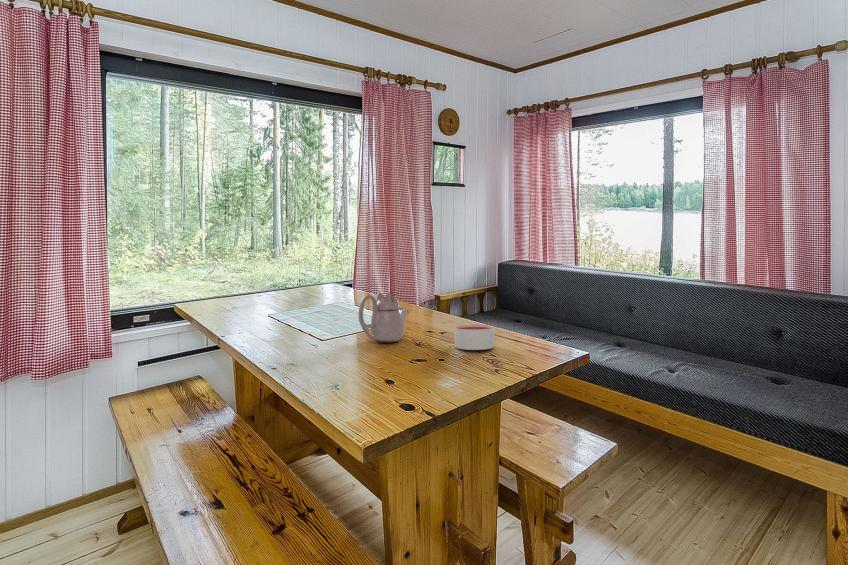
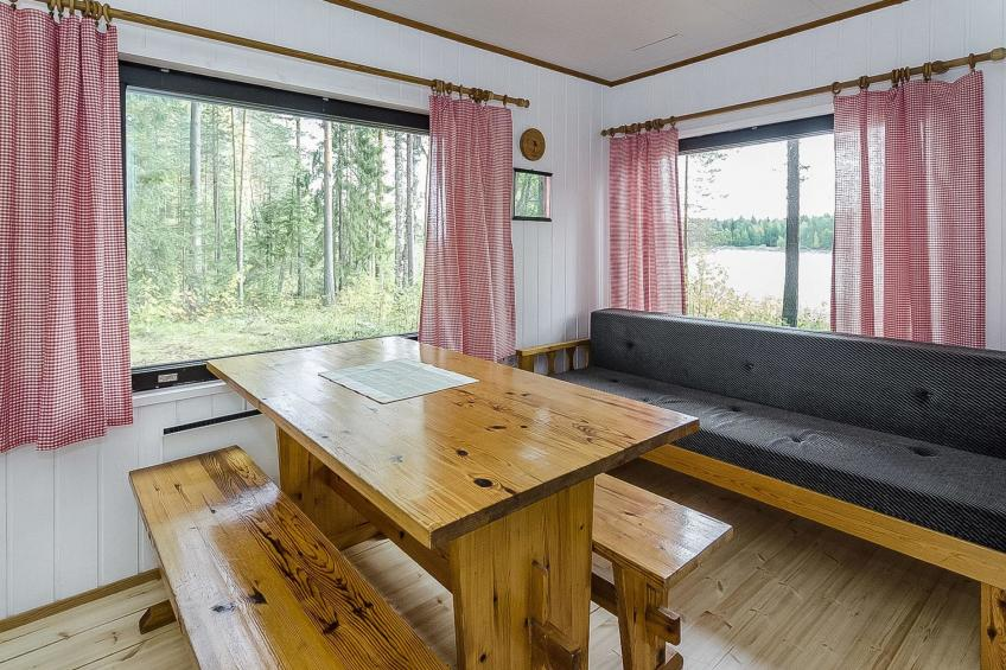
- teapot (384, 316)
- candle (474, 336)
